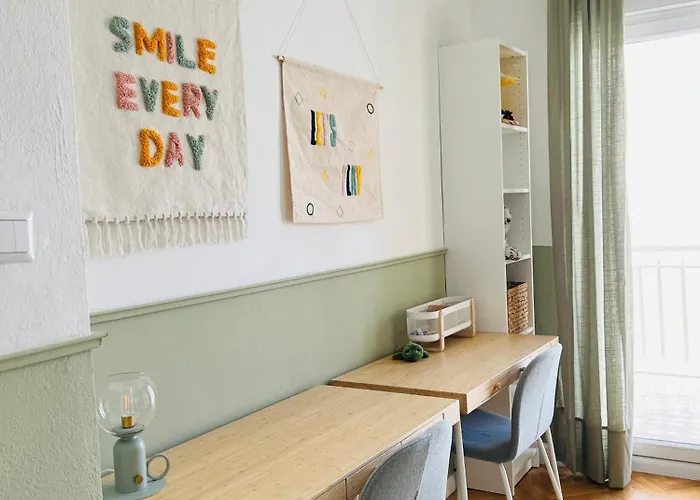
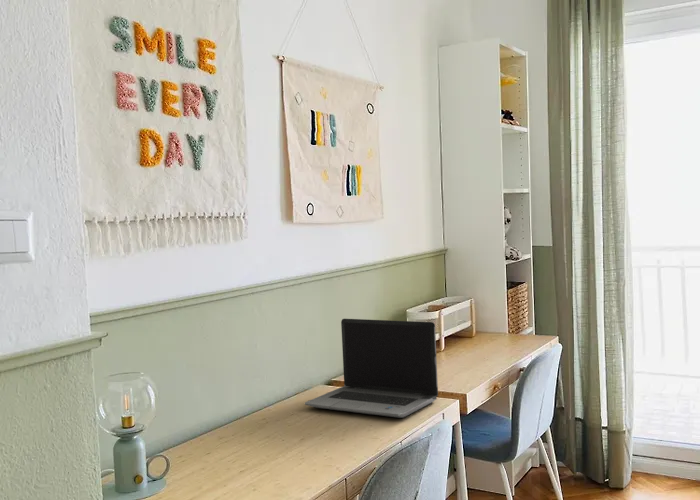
+ laptop computer (369, 365)
